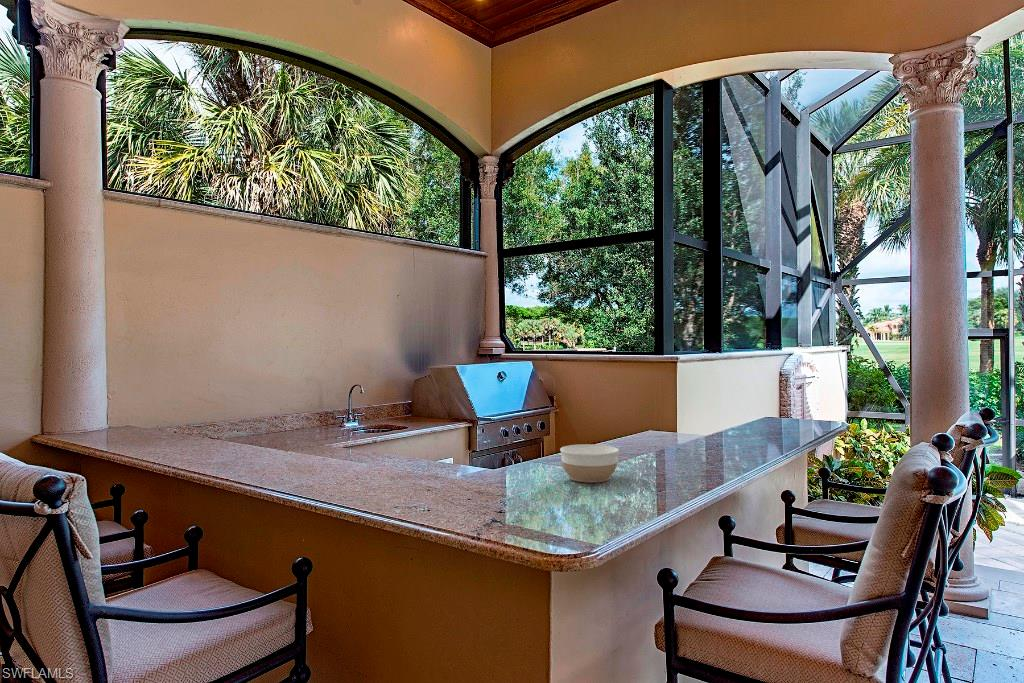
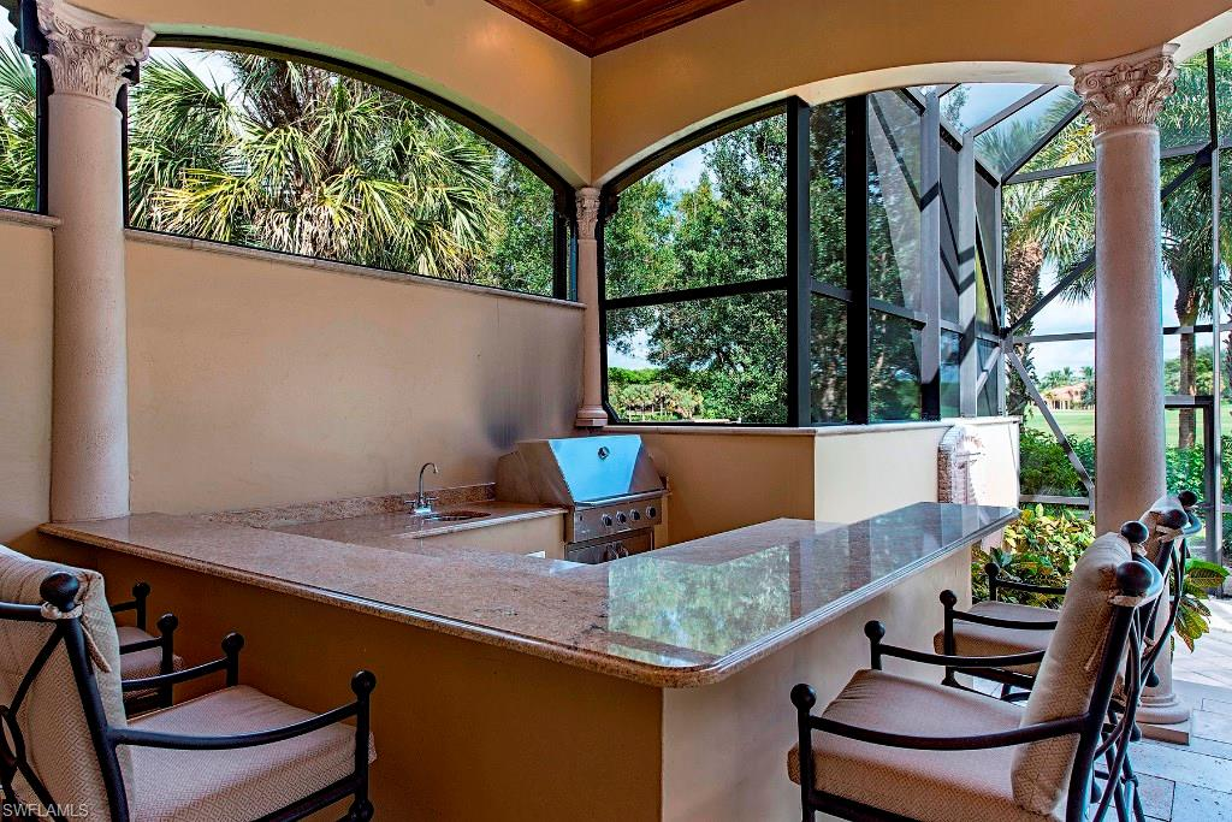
- bowl (589, 463)
